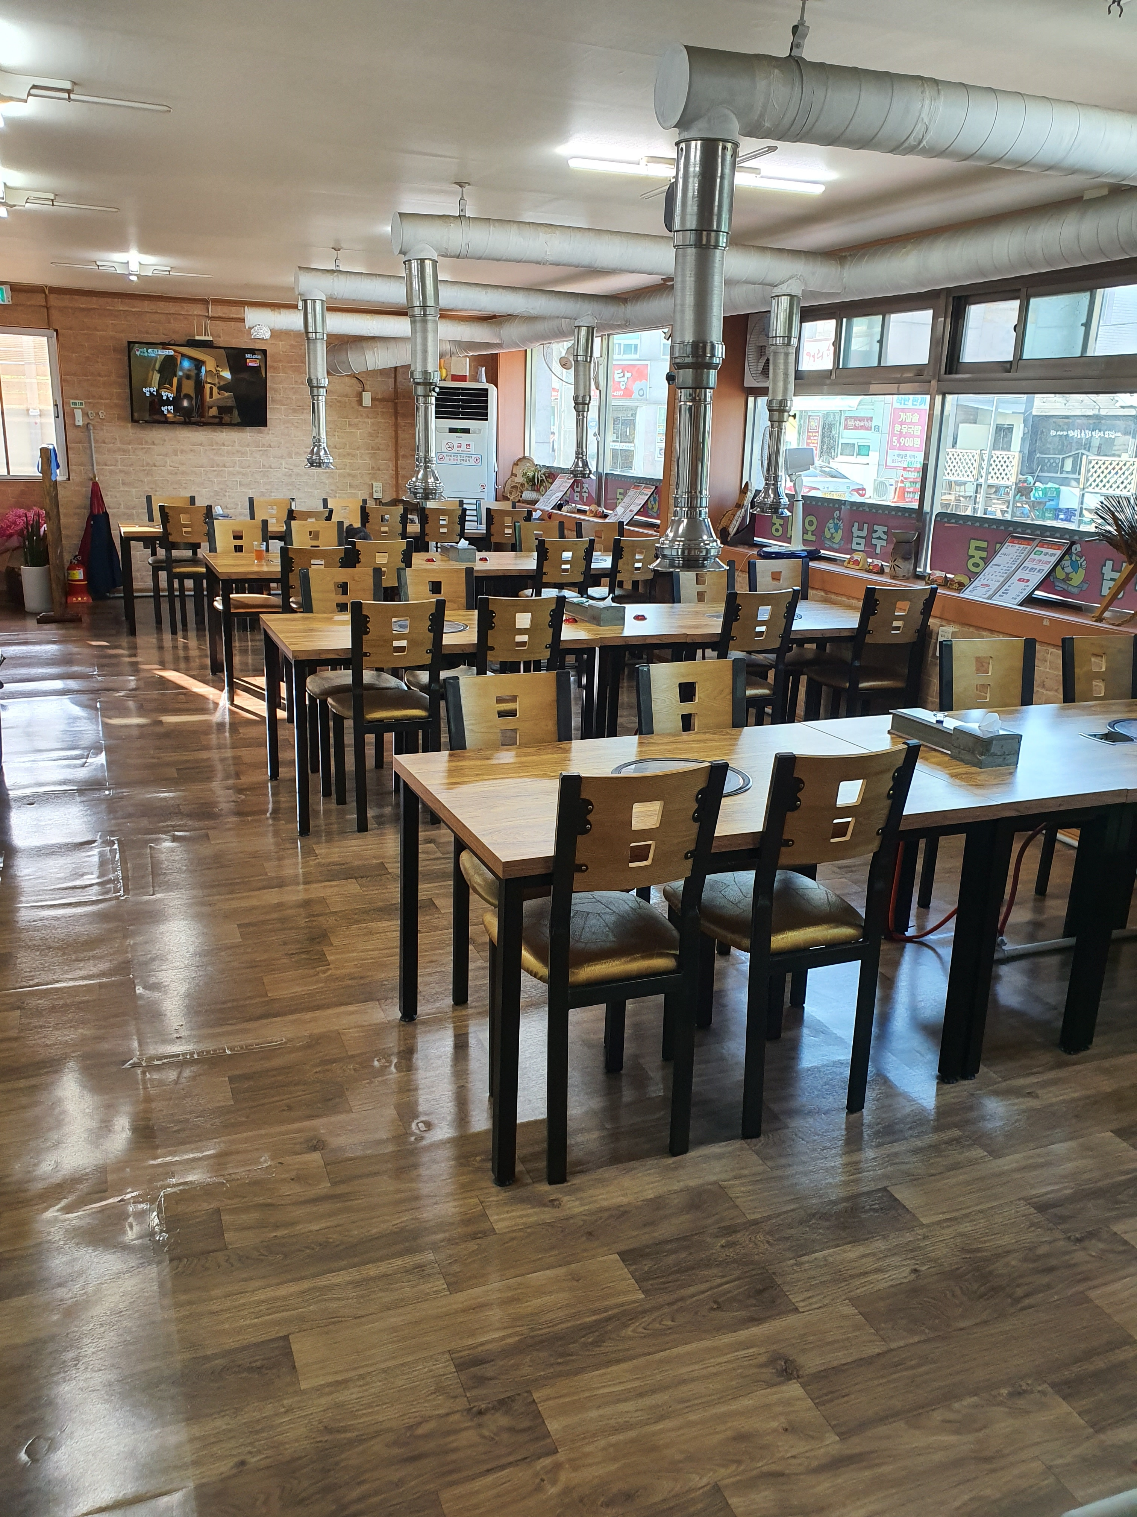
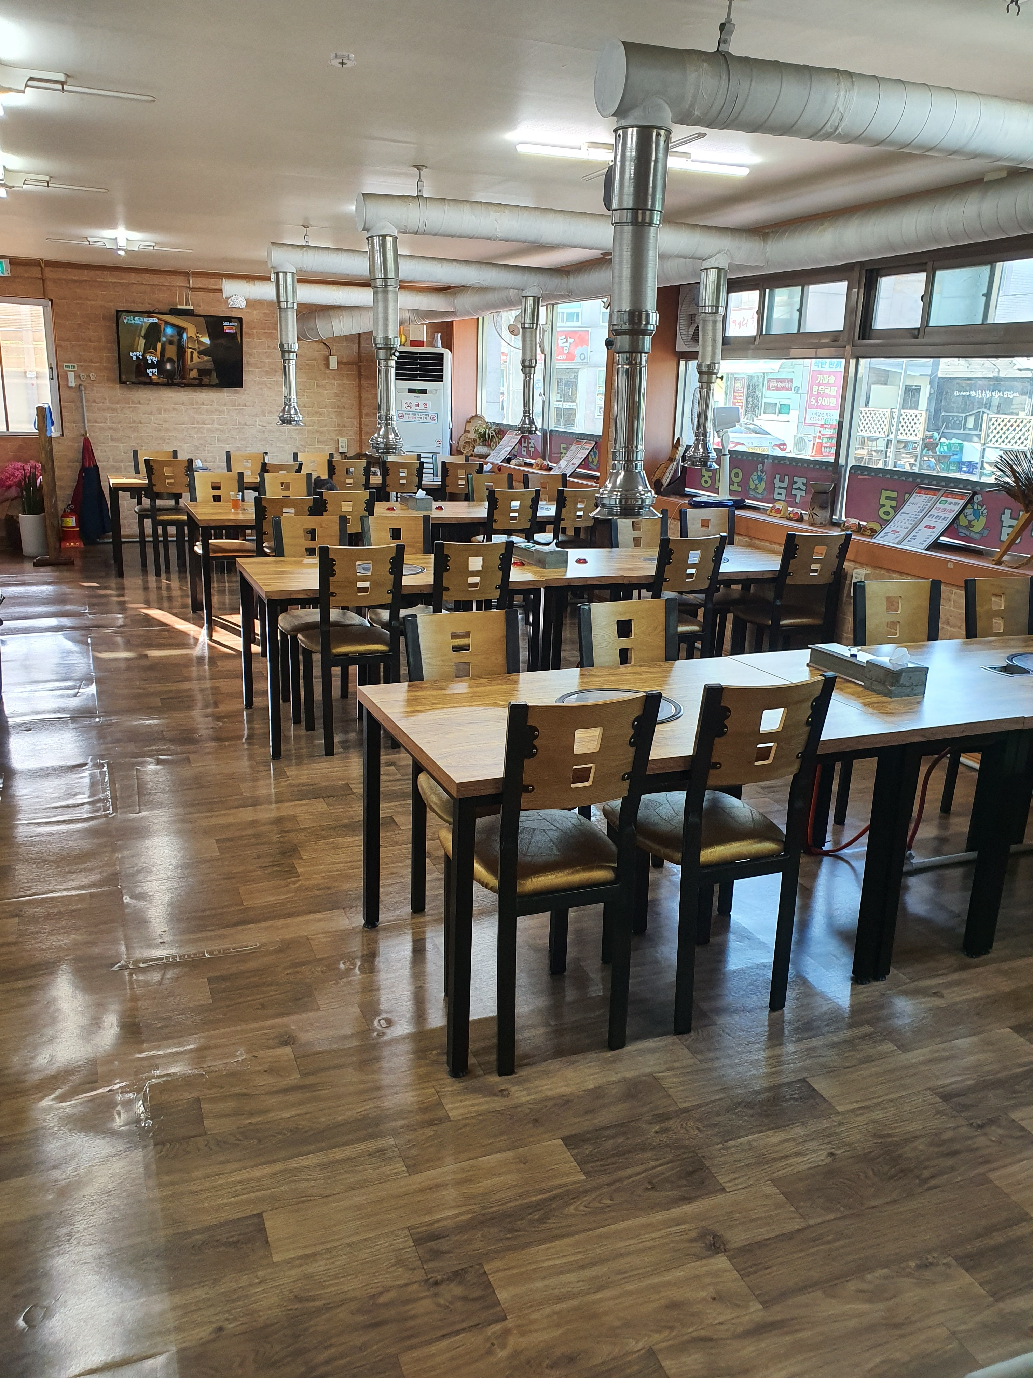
+ smoke detector (341, 60)
